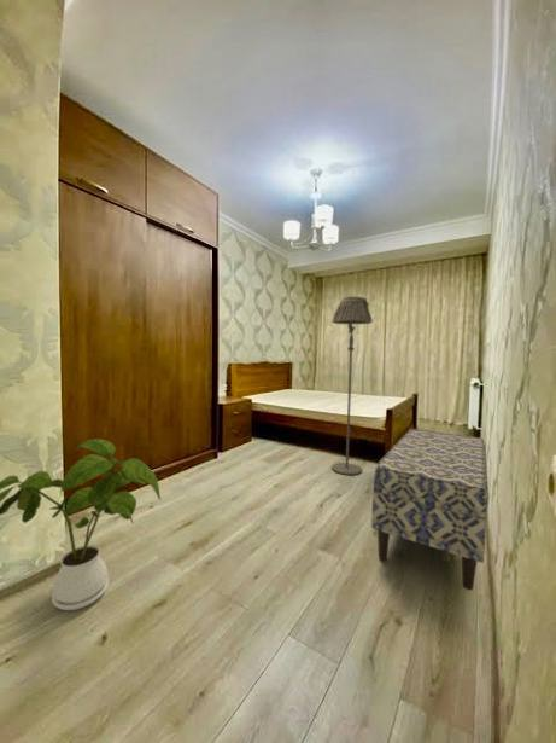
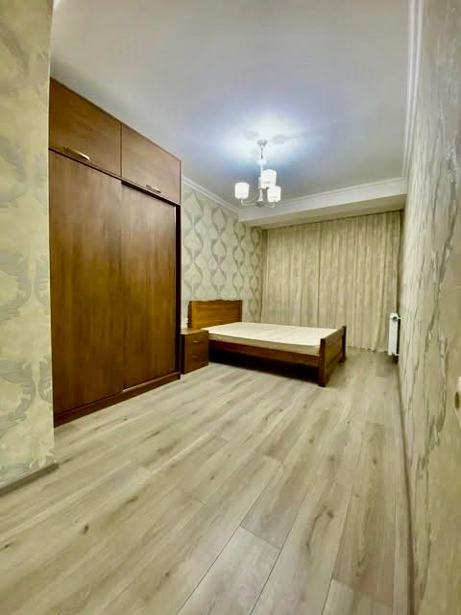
- floor lamp (349, 384)
- house plant (96, 521)
- bench (435, 488)
